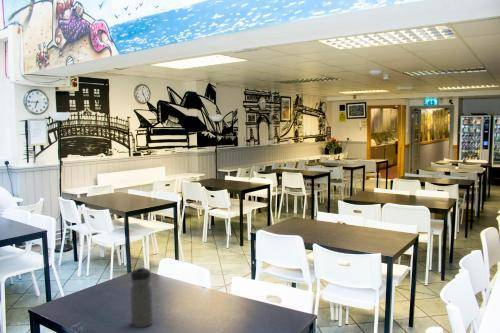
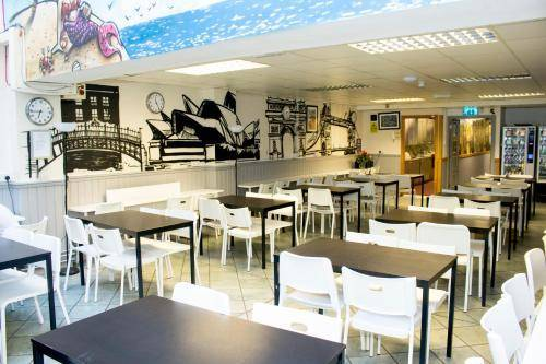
- water bottle (141, 294)
